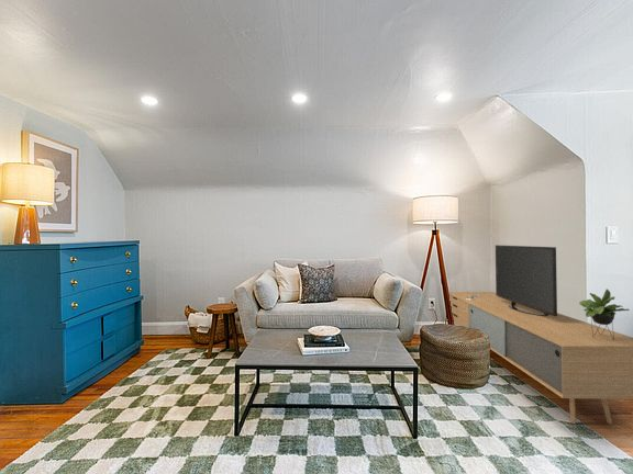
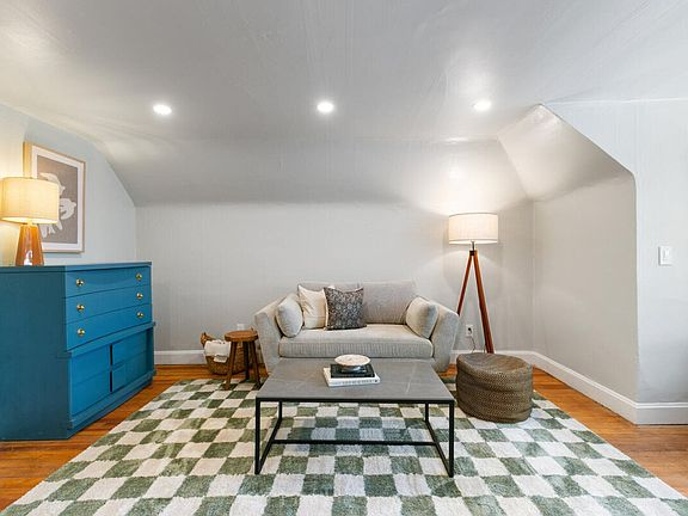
- media console (517, 307)
